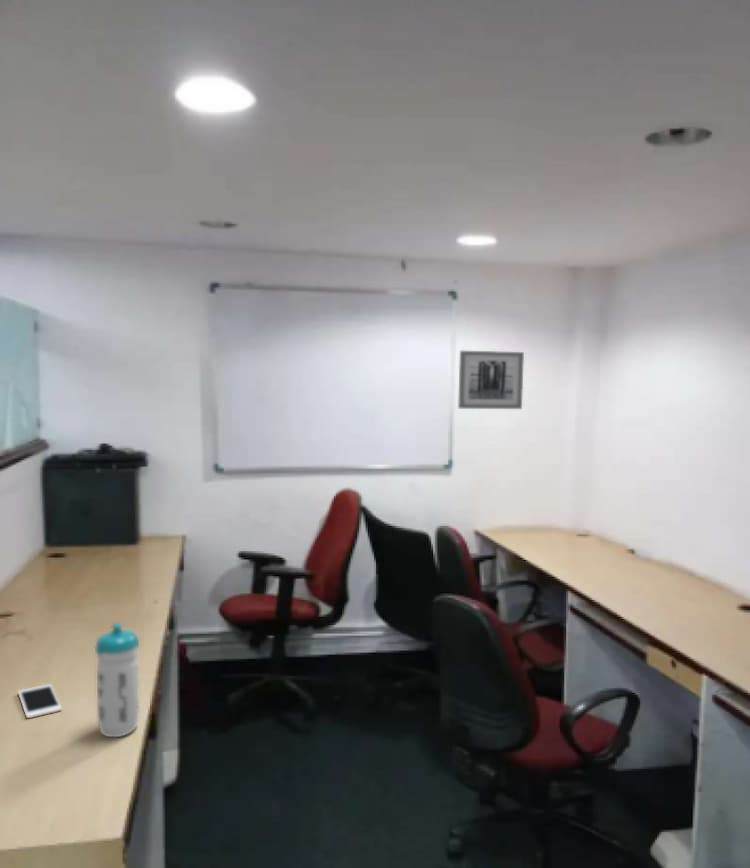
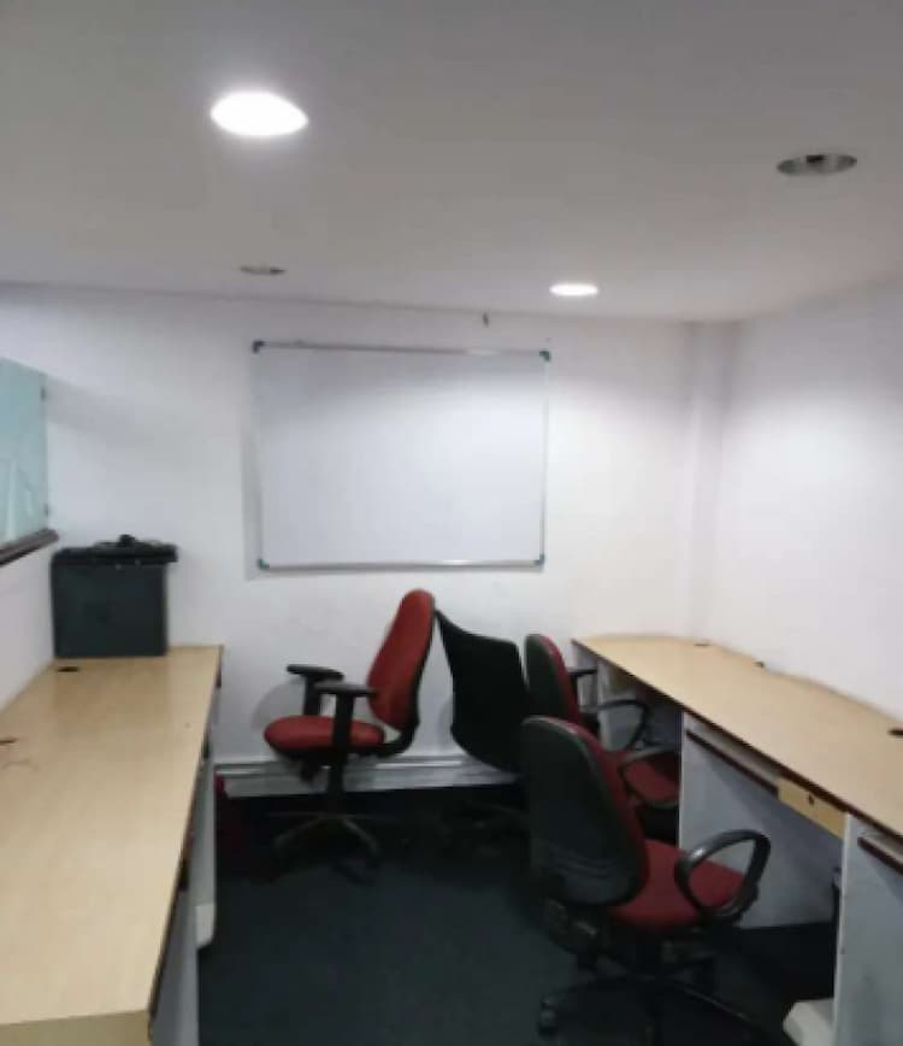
- water bottle (117, 677)
- cell phone (39, 700)
- wall art (491, 380)
